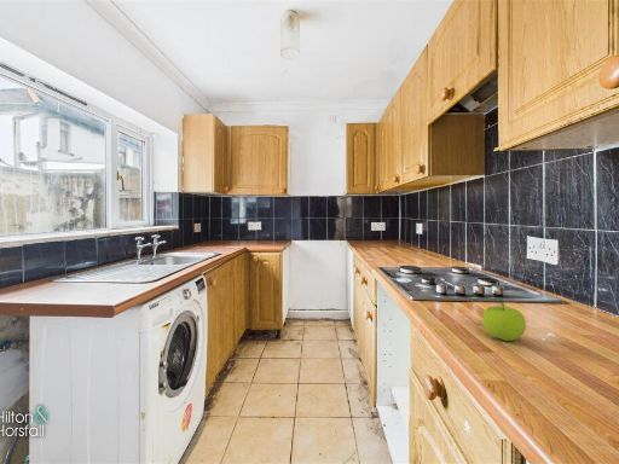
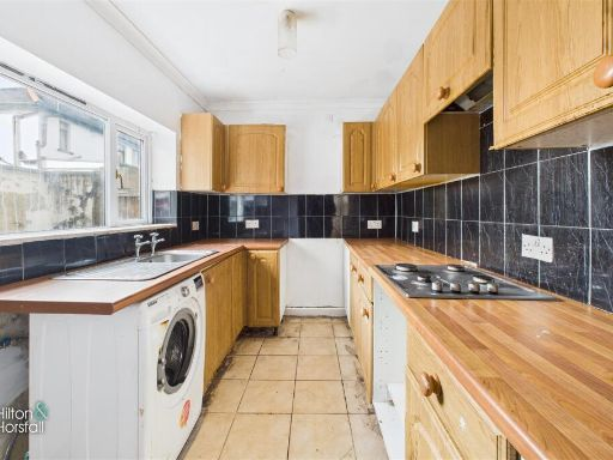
- fruit (494, 317)
